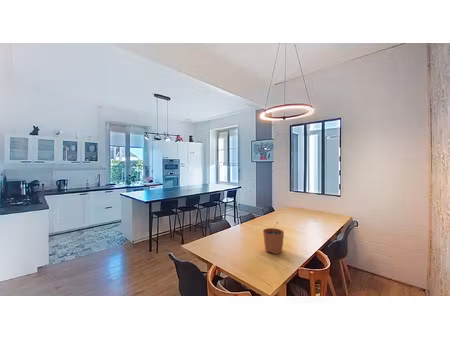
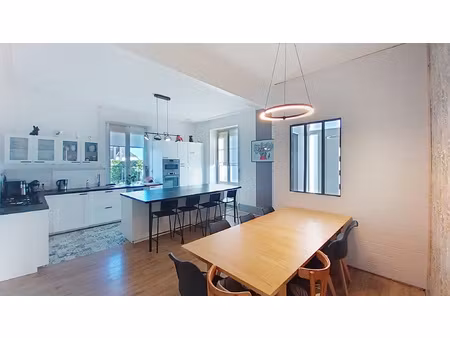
- plant pot (273, 236)
